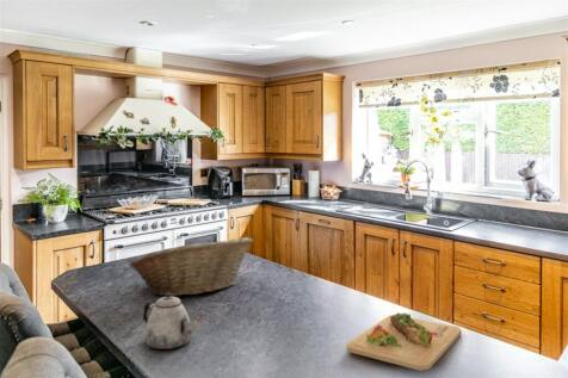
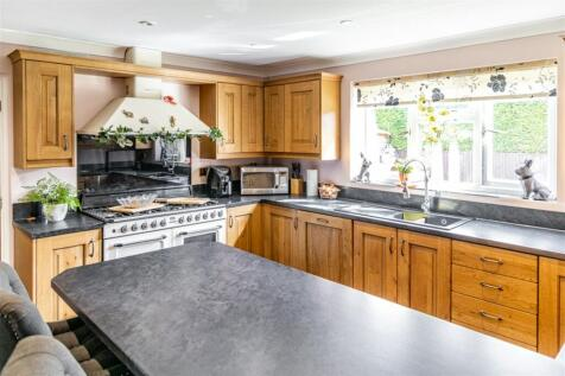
- fruit basket (195, 261)
- cutting board (406, 329)
- teapot (172, 318)
